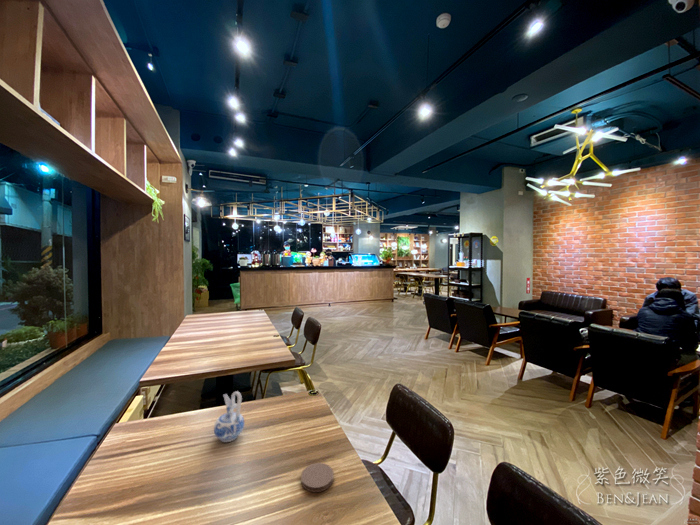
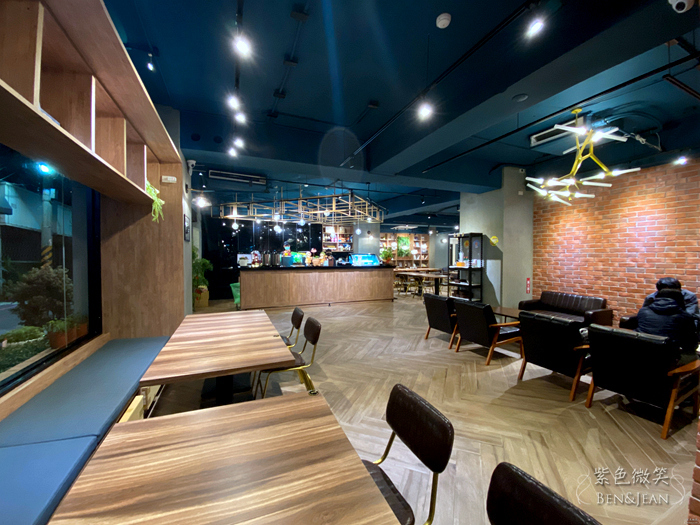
- coaster (317, 476)
- ceramic pitcher (229, 413)
